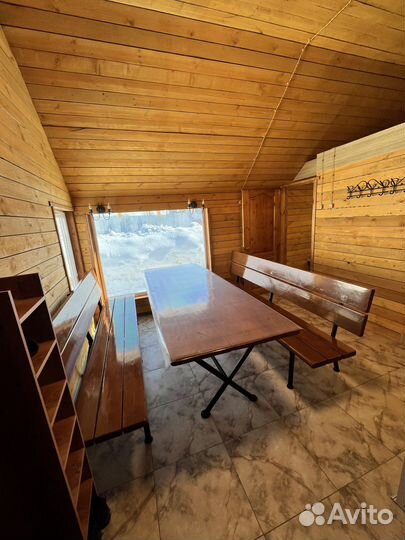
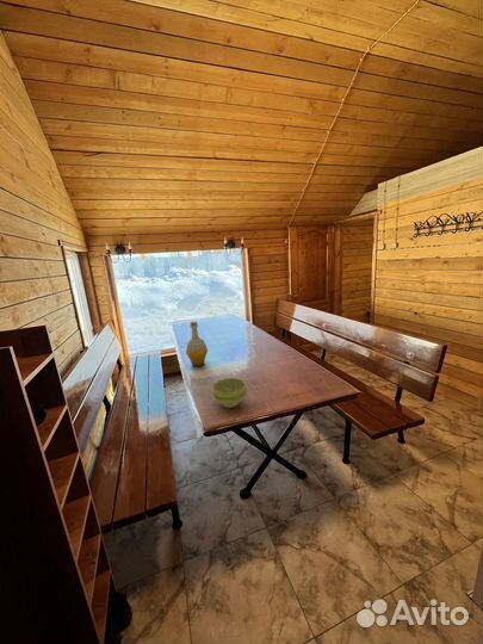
+ bottle (196, 343)
+ bowl (229, 394)
